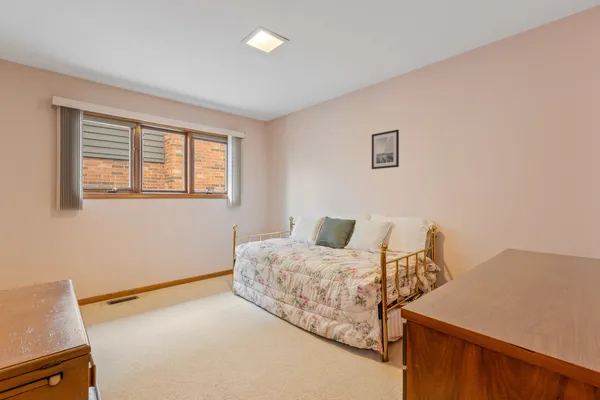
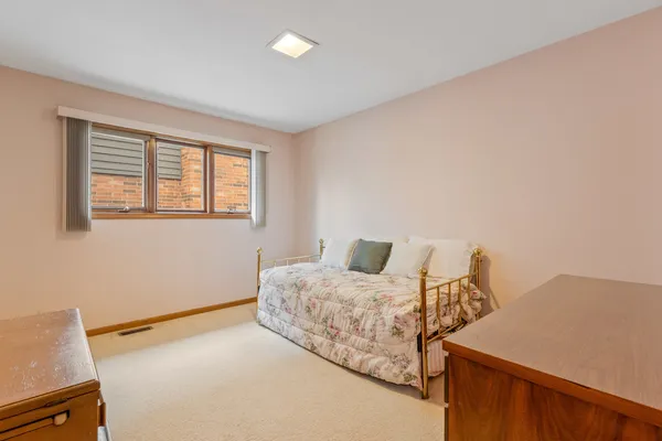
- wall art (384, 150)
